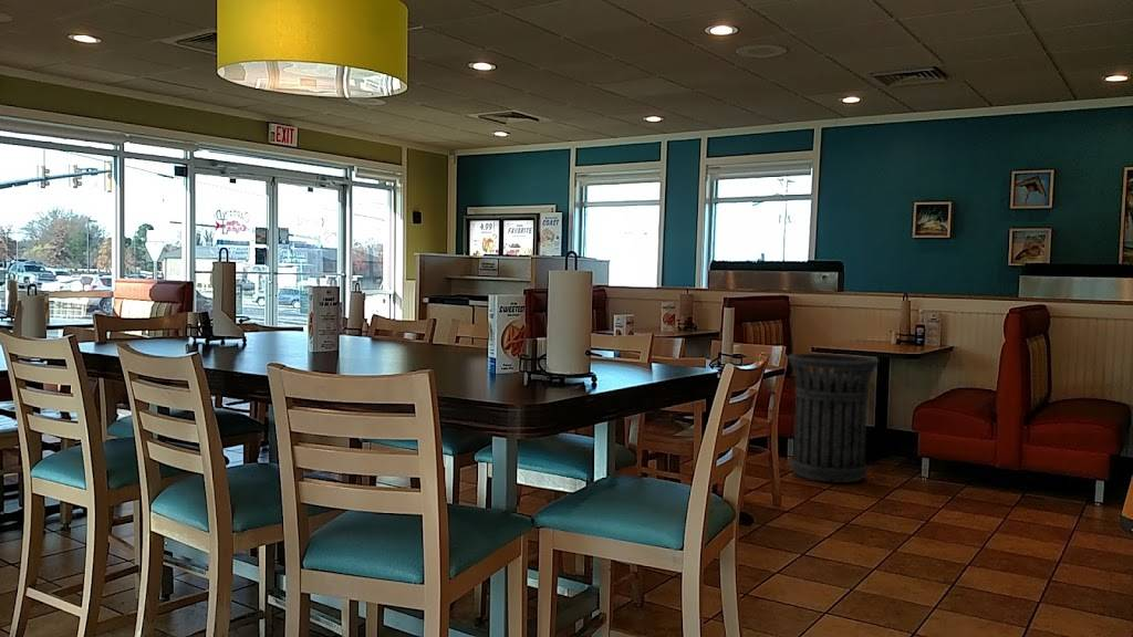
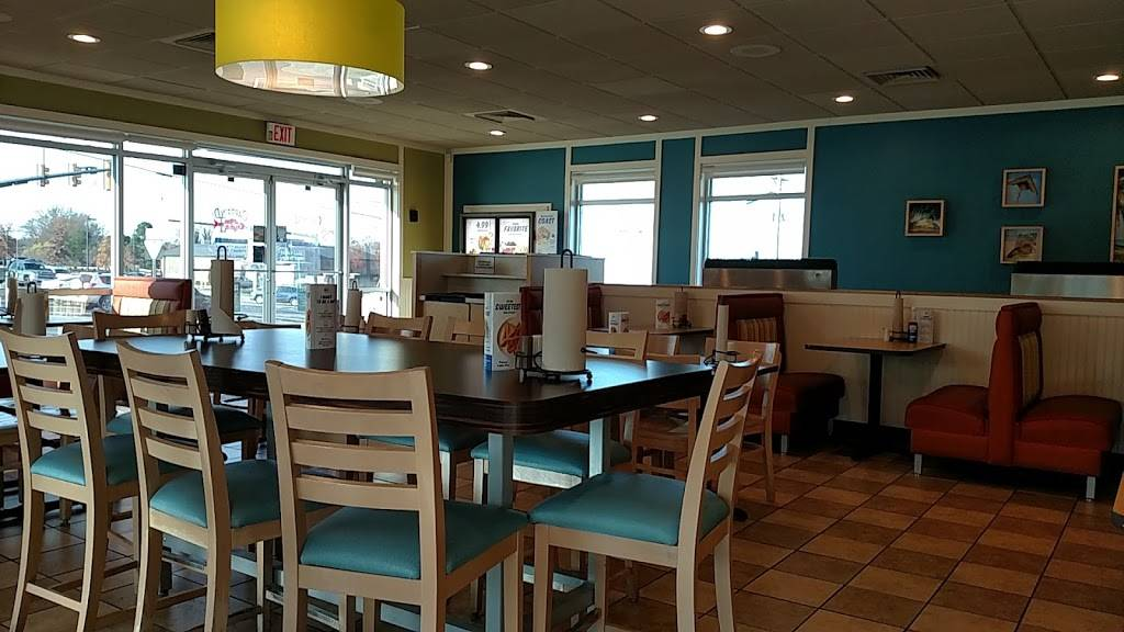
- trash can (830, 416)
